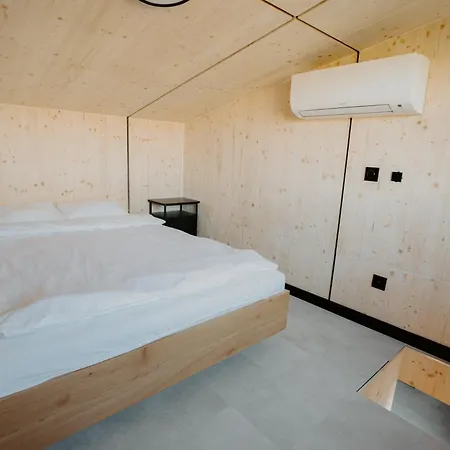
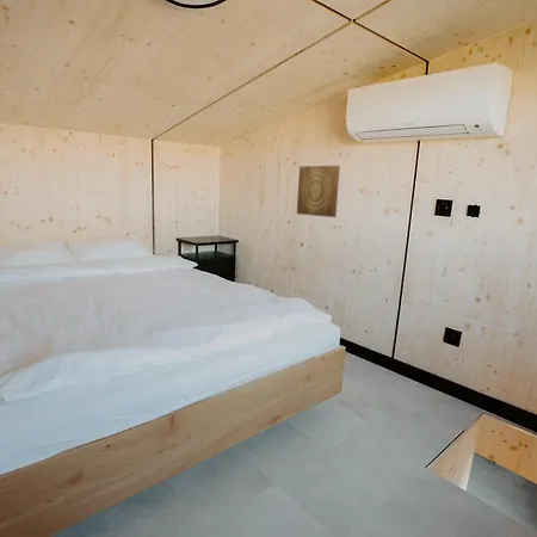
+ wall art (316, 191)
